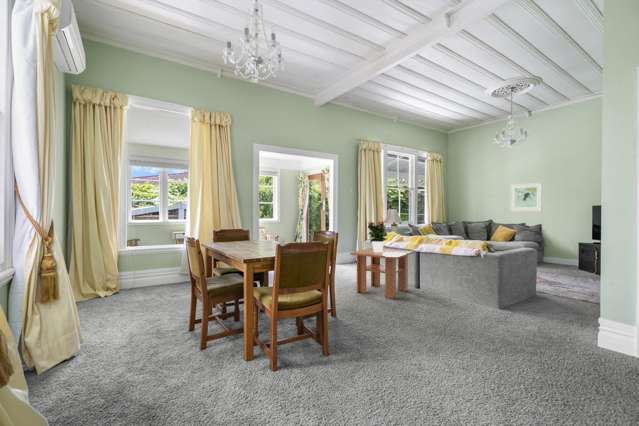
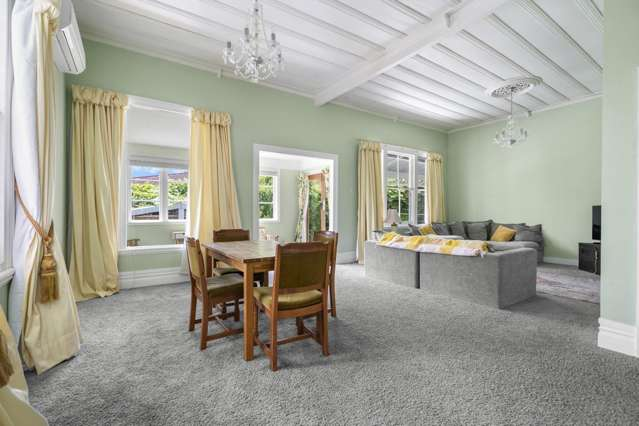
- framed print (525, 197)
- potted flower (377, 236)
- coffee table (382, 271)
